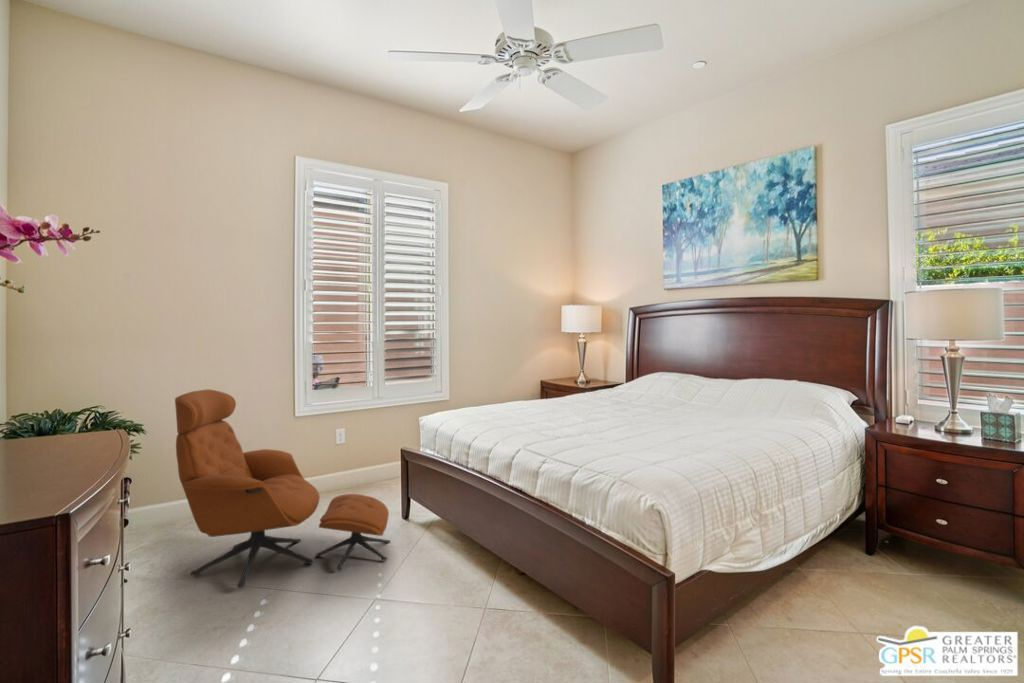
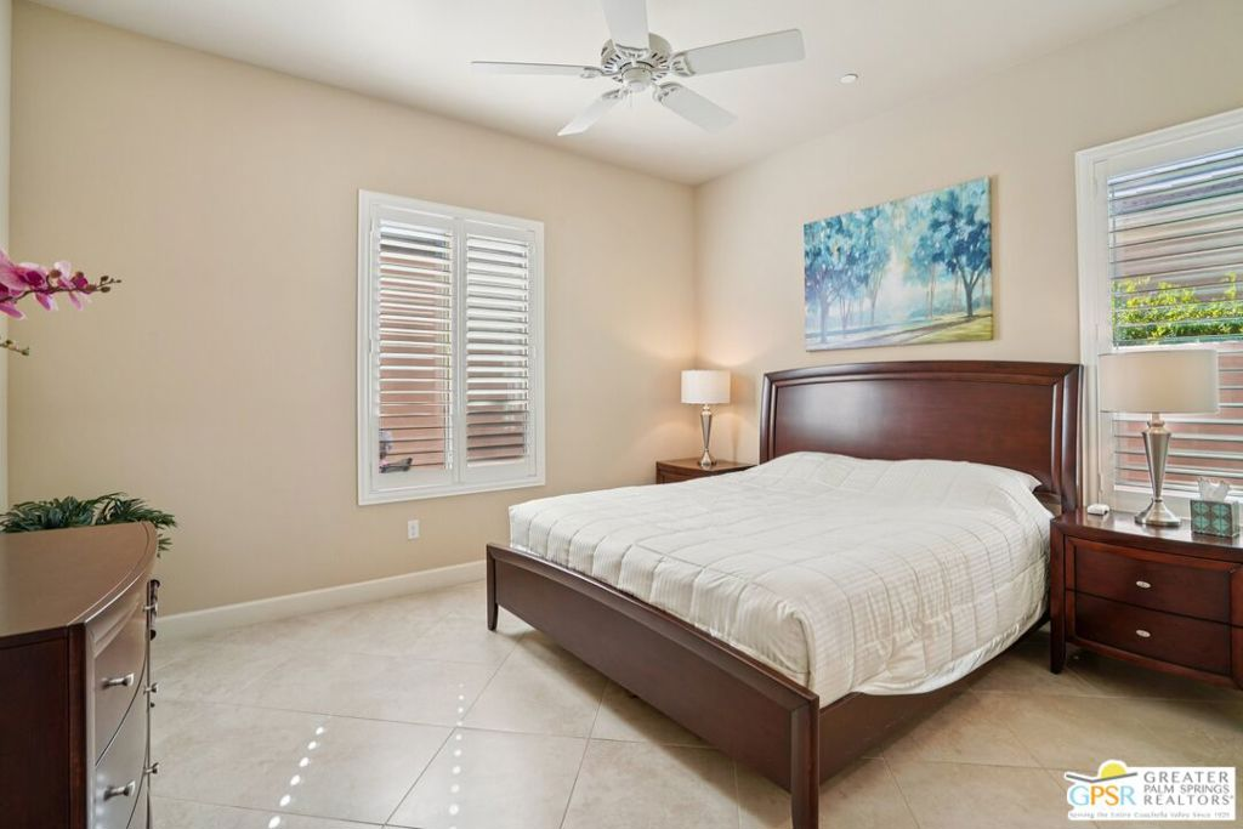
- armchair (288, 474)
